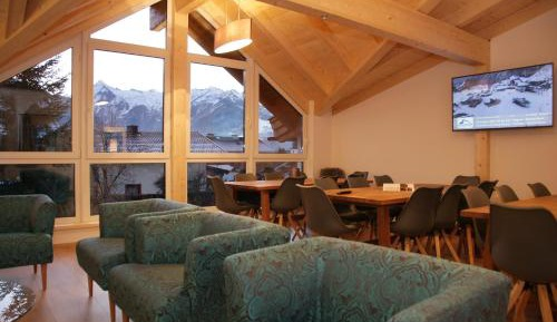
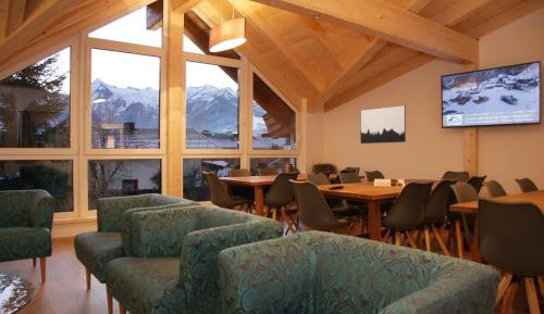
+ wall art (382, 125)
